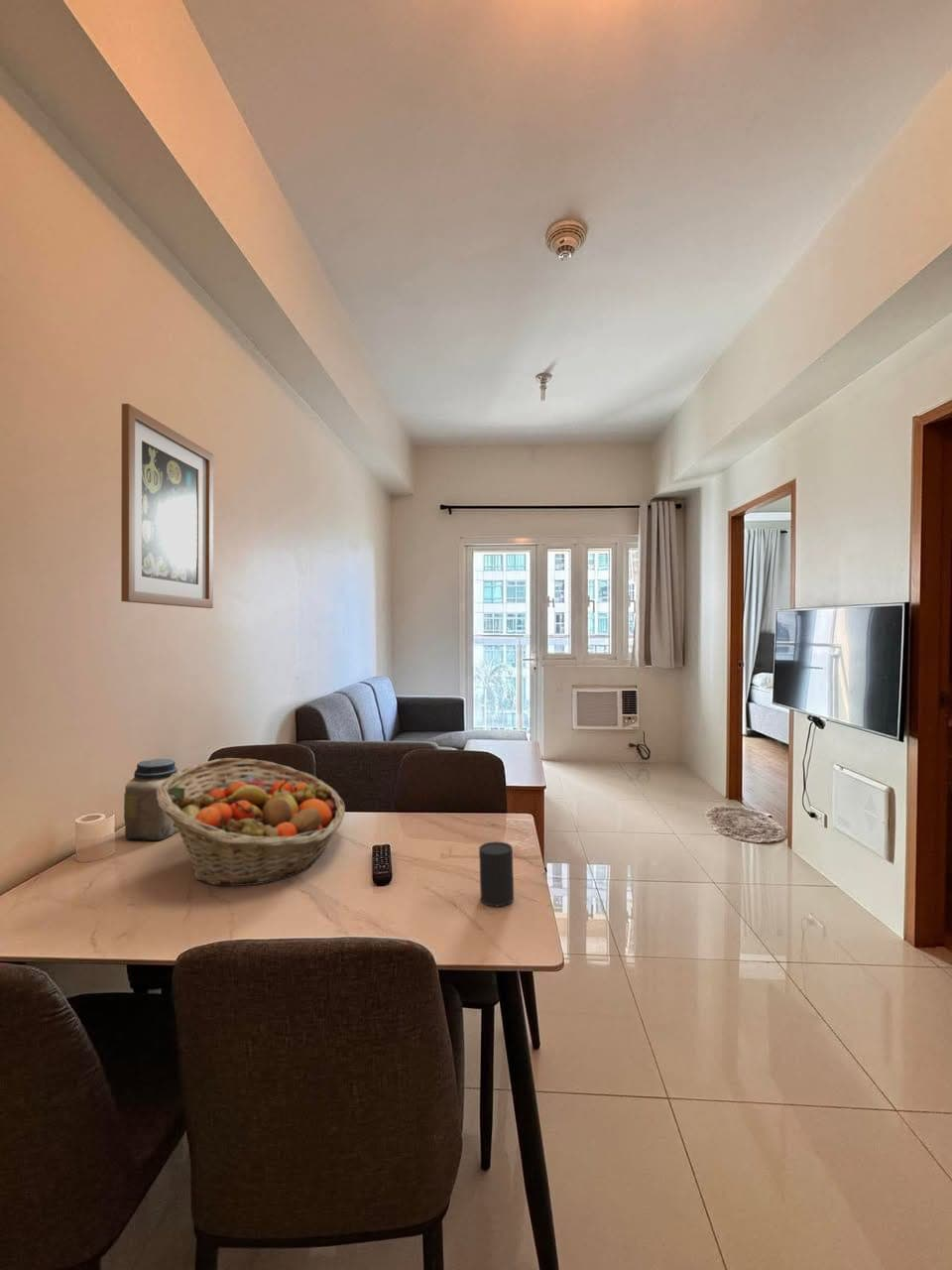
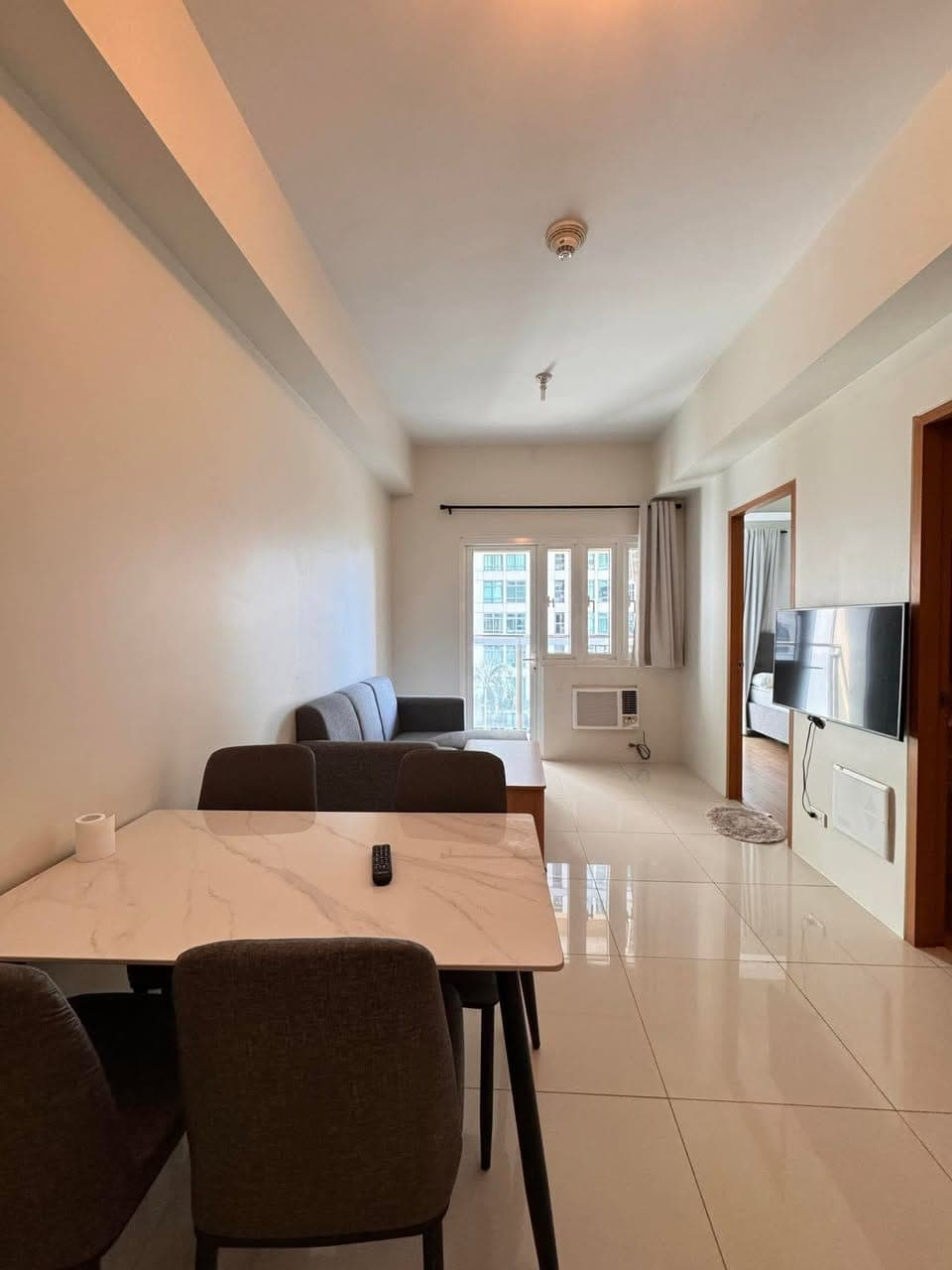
- fruit basket (258, 812)
- jar (155, 797)
- cup (496, 872)
- wall art (173, 518)
